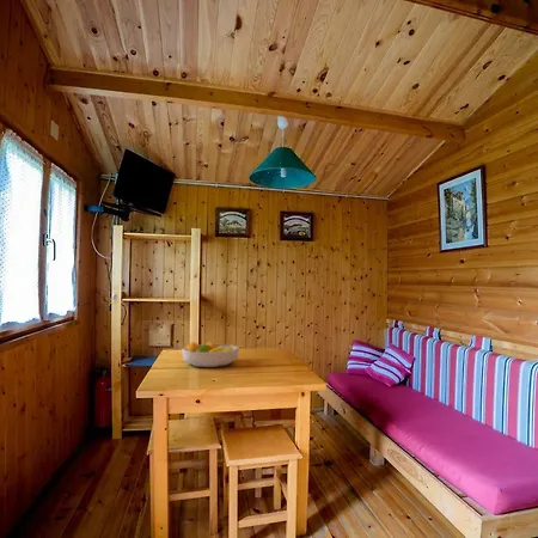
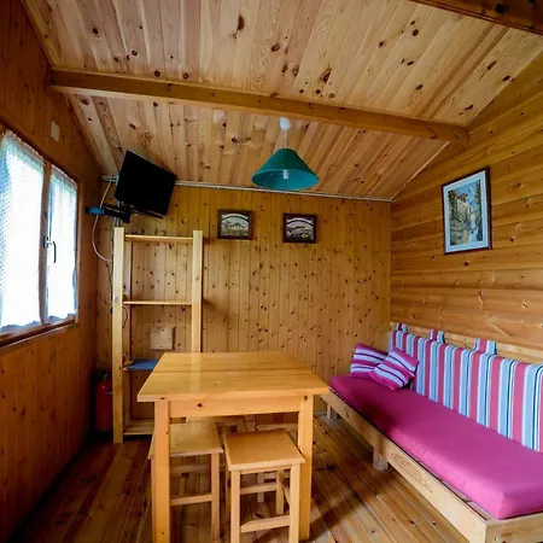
- fruit bowl (210, 351)
